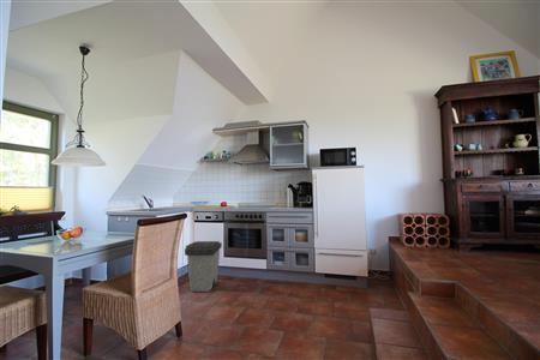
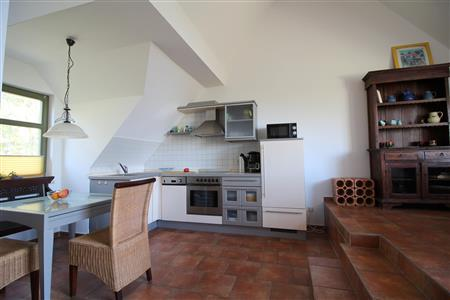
- trash can (203, 264)
